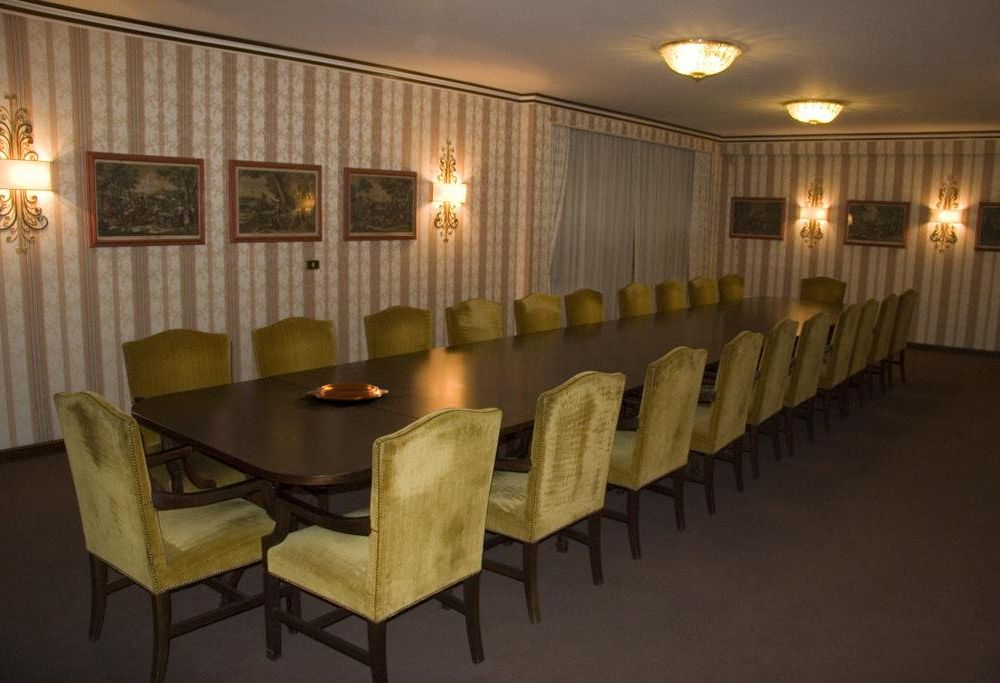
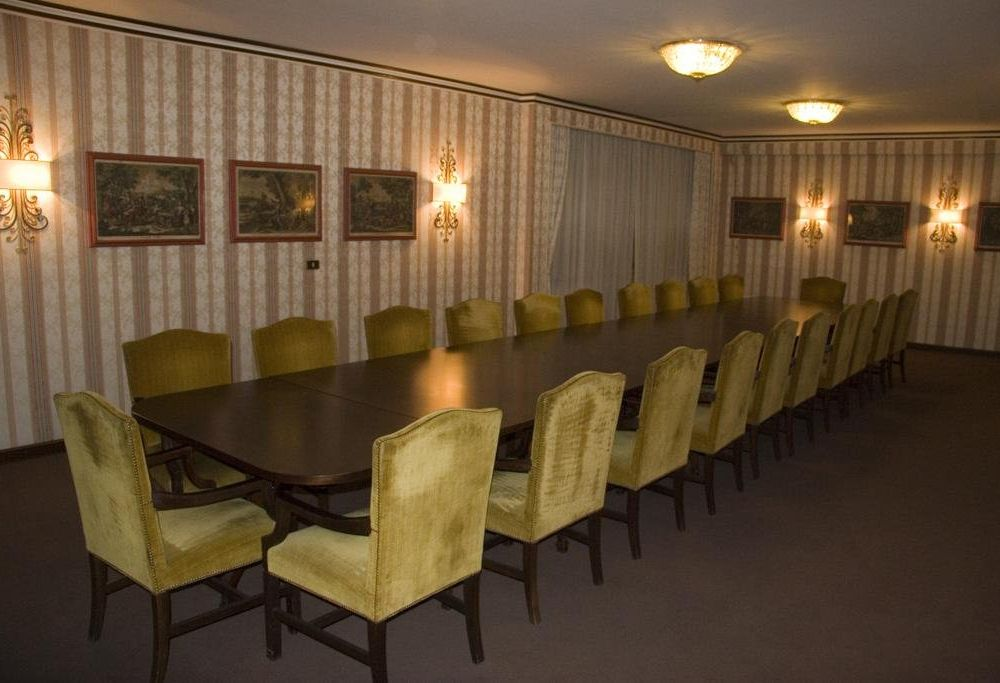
- decorative bowl (348, 391)
